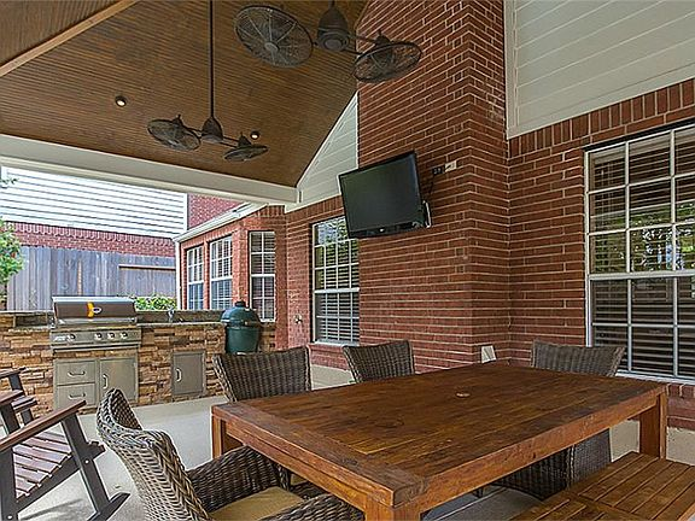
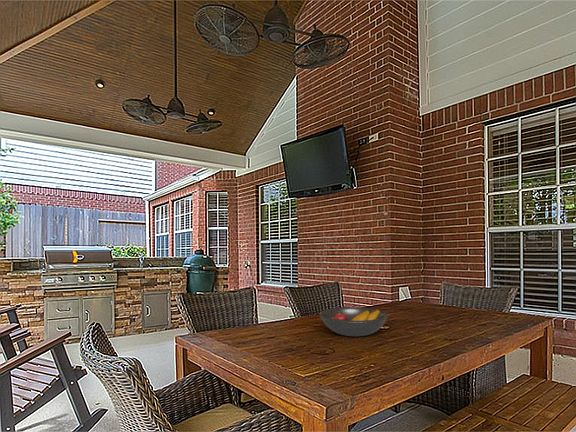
+ fruit bowl (353, 320)
